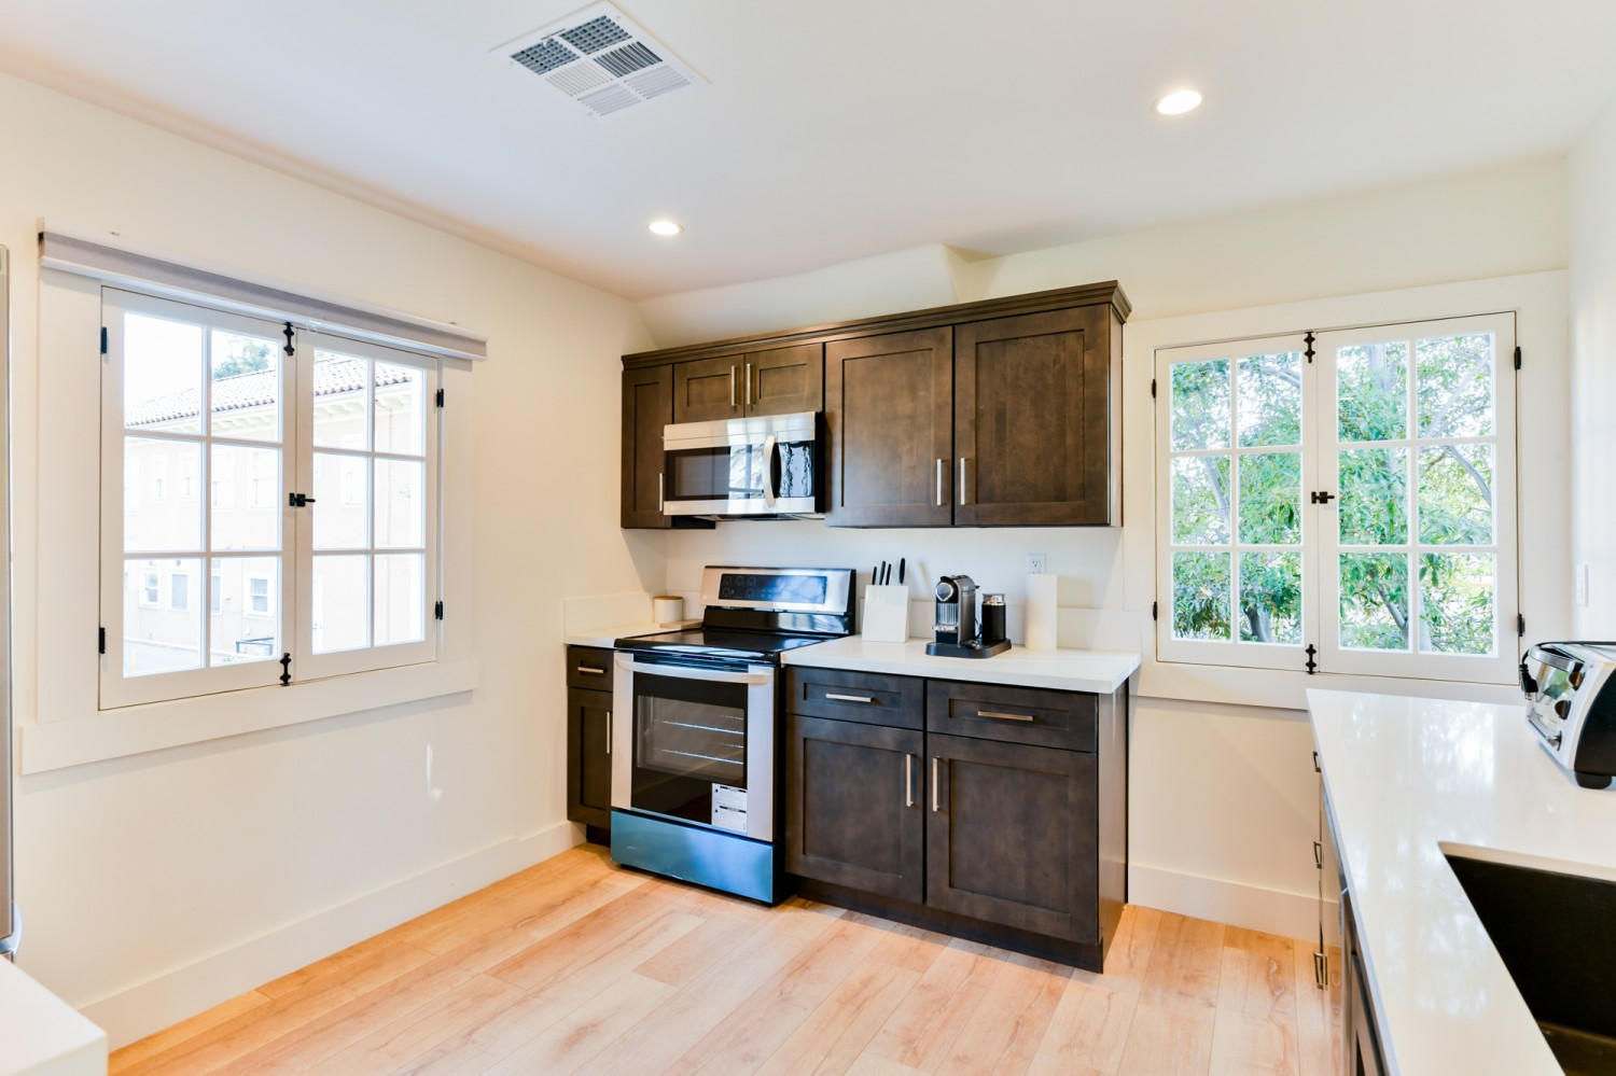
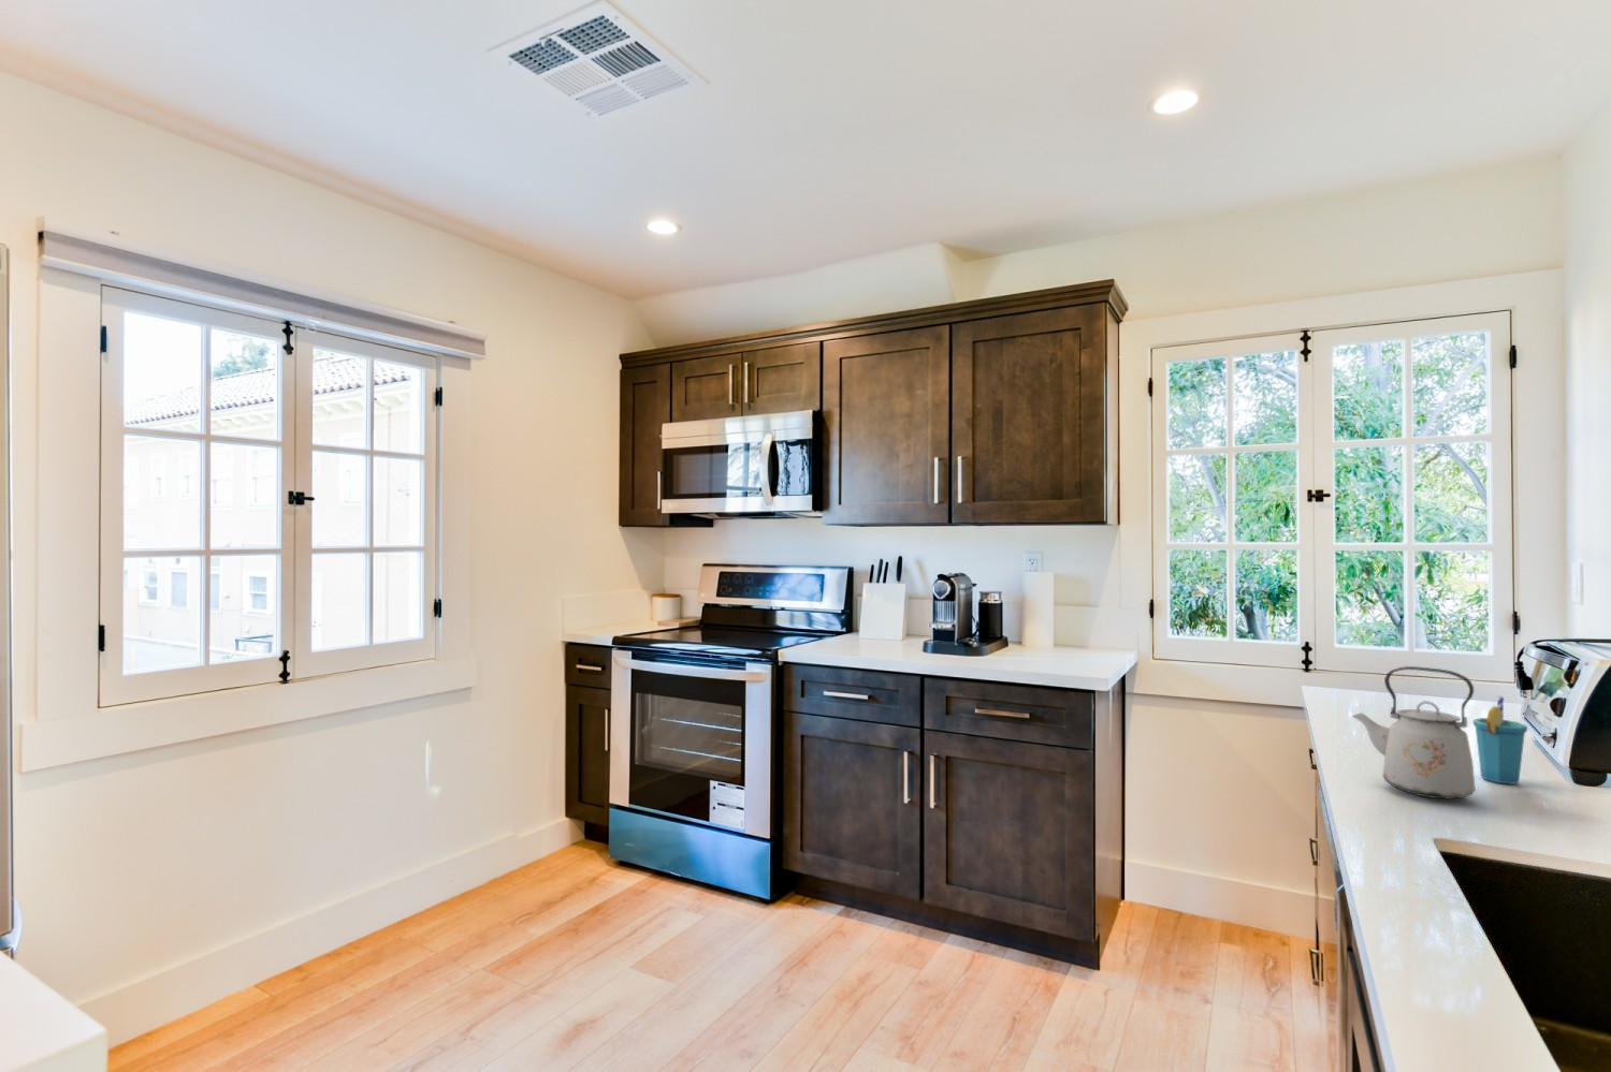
+ kettle (1410, 727)
+ cup (1500, 738)
